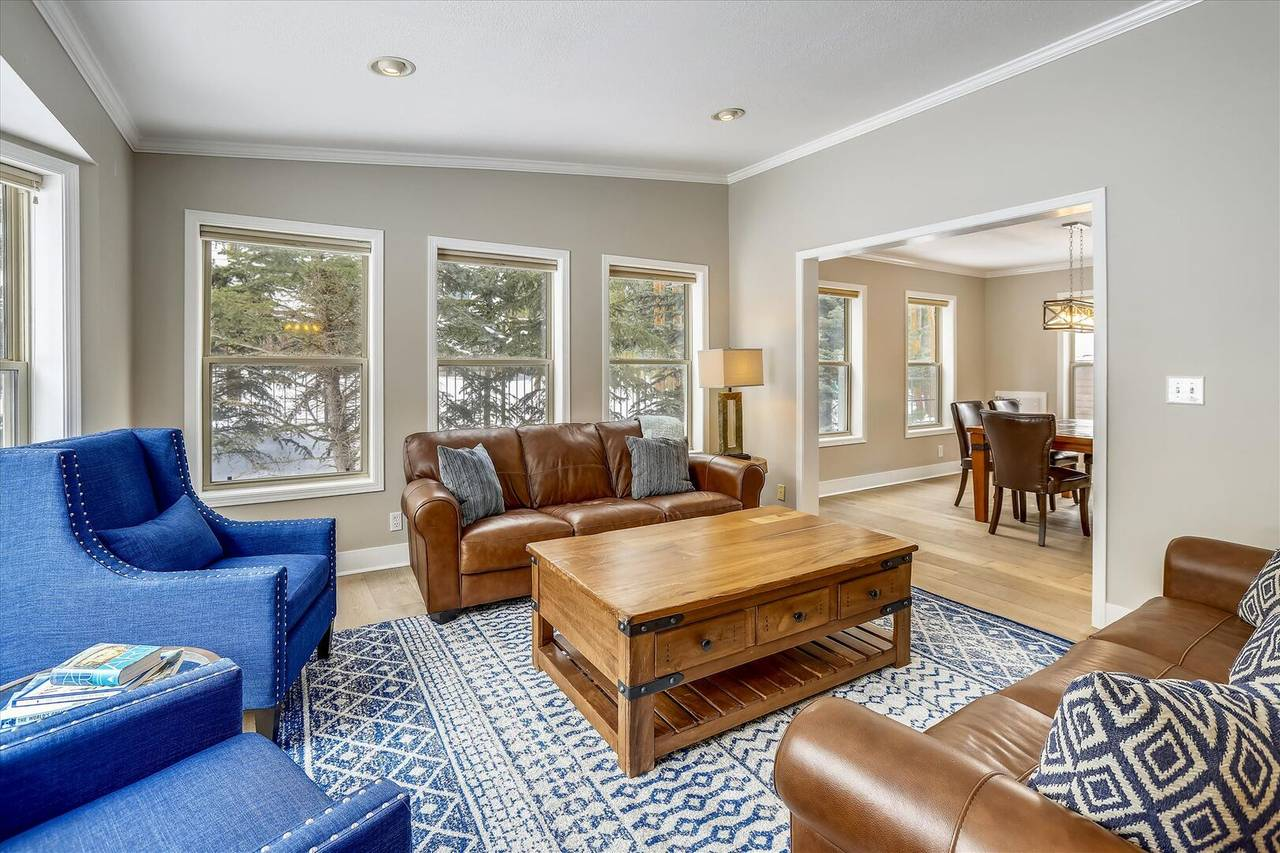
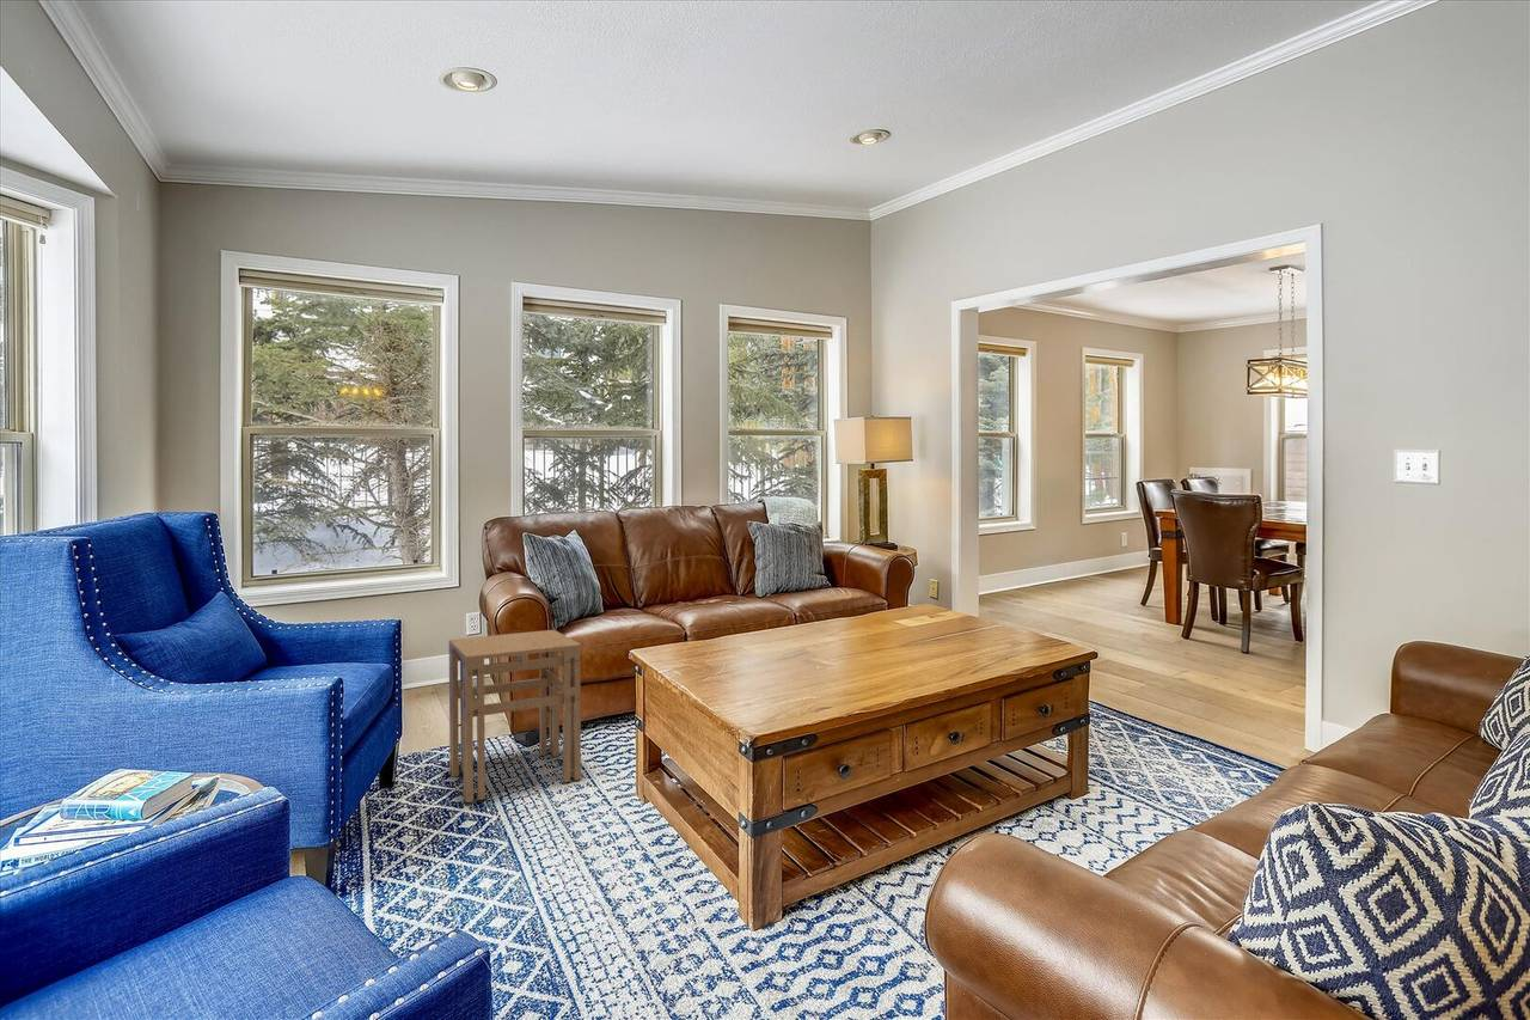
+ stool (514, 708)
